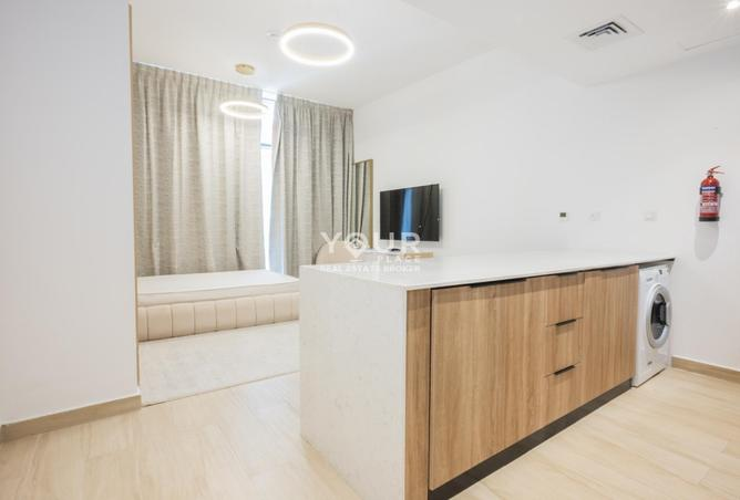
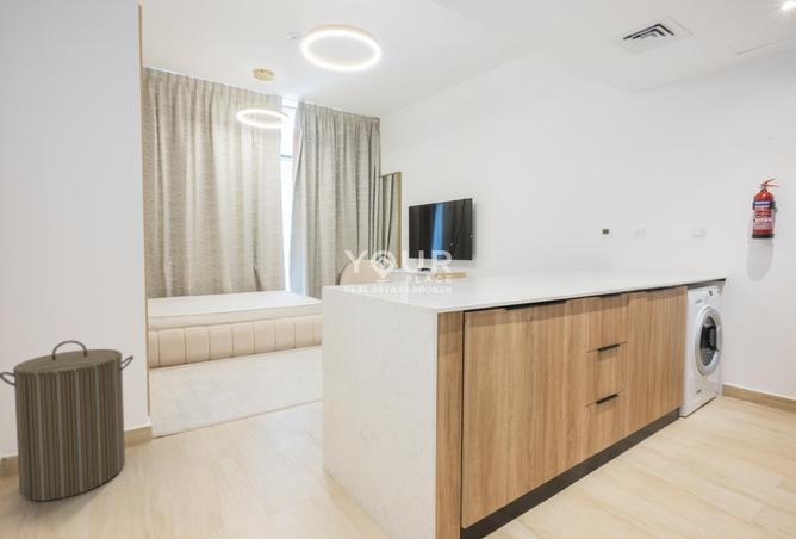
+ laundry hamper (73, 408)
